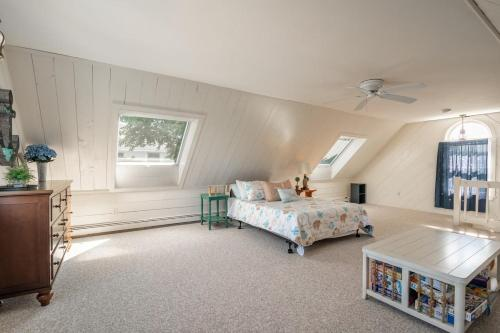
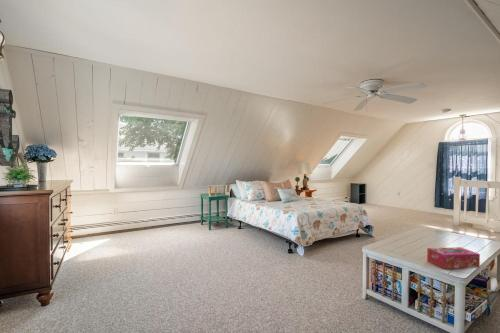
+ tissue box (452, 257)
